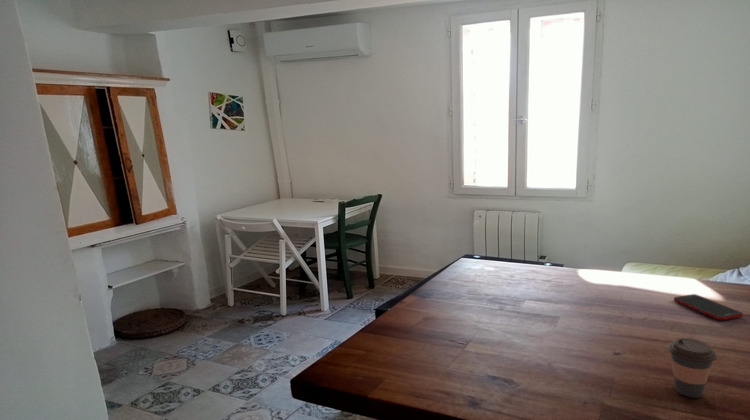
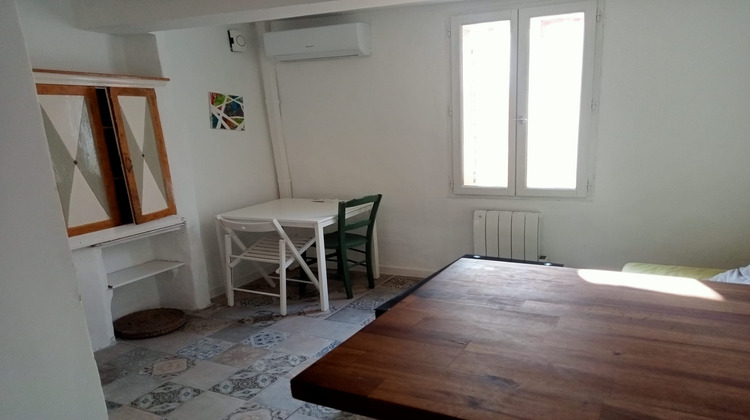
- cell phone (706, 306)
- coffee cup (690, 368)
